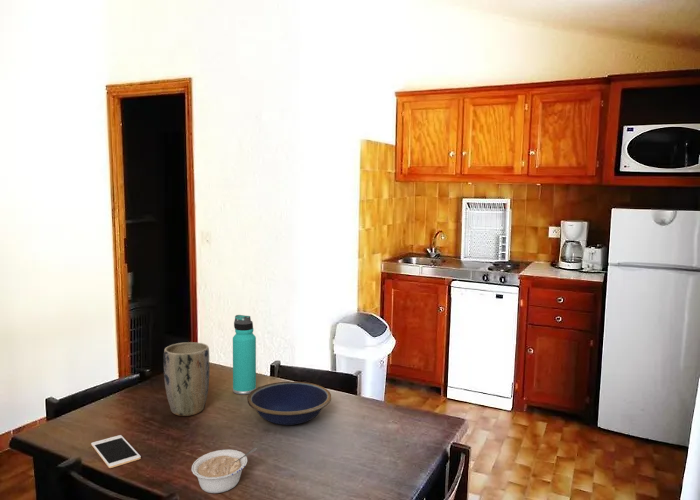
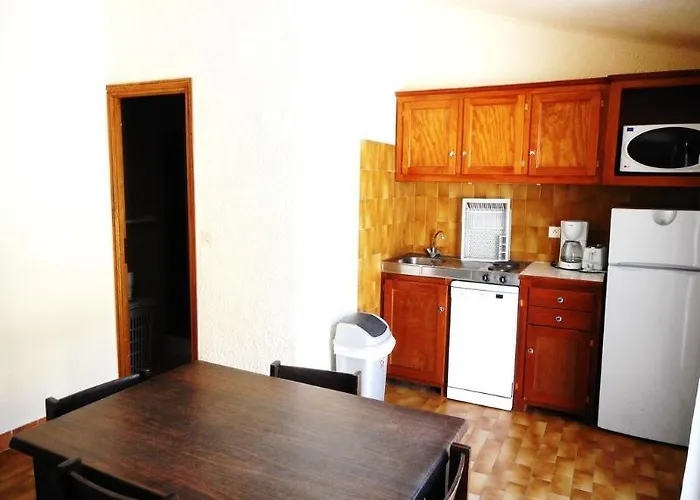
- cell phone (115, 450)
- thermos bottle (244, 353)
- bowl (289, 407)
- legume (221, 469)
- plant pot (187, 379)
